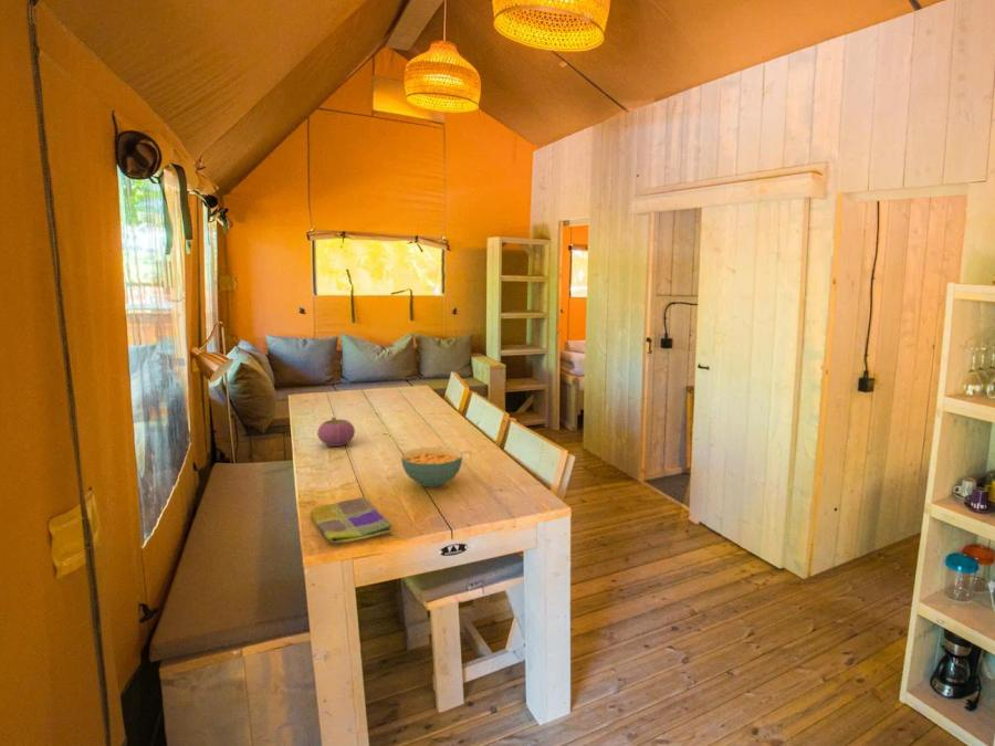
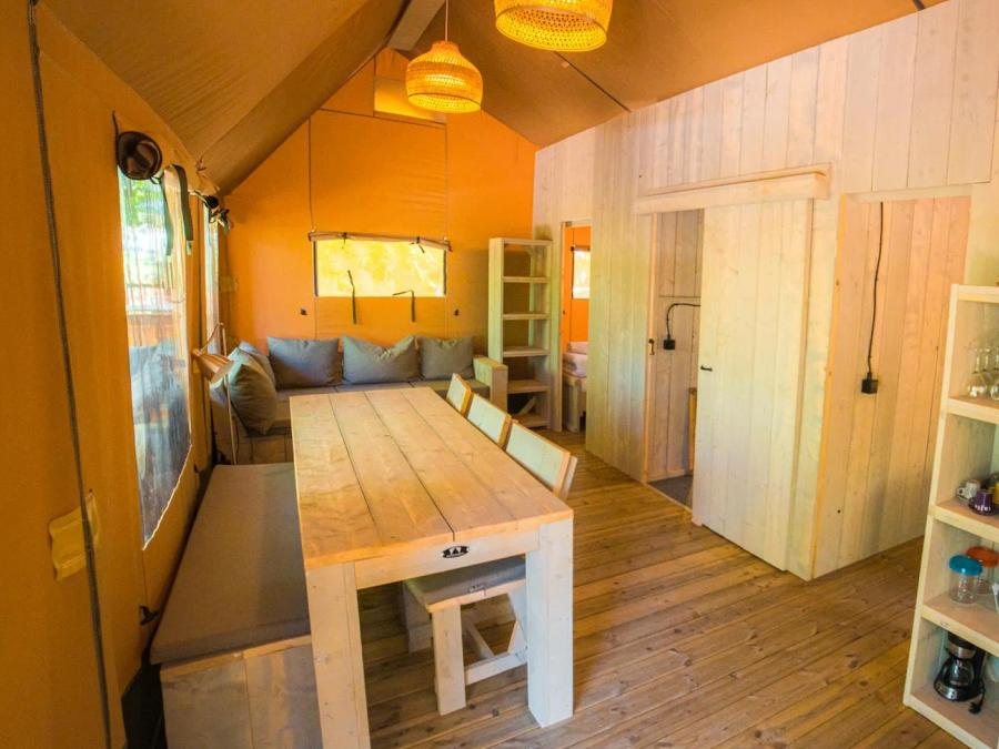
- dish towel (349, 518)
- cereal bowl (432, 470)
- teapot (336, 432)
